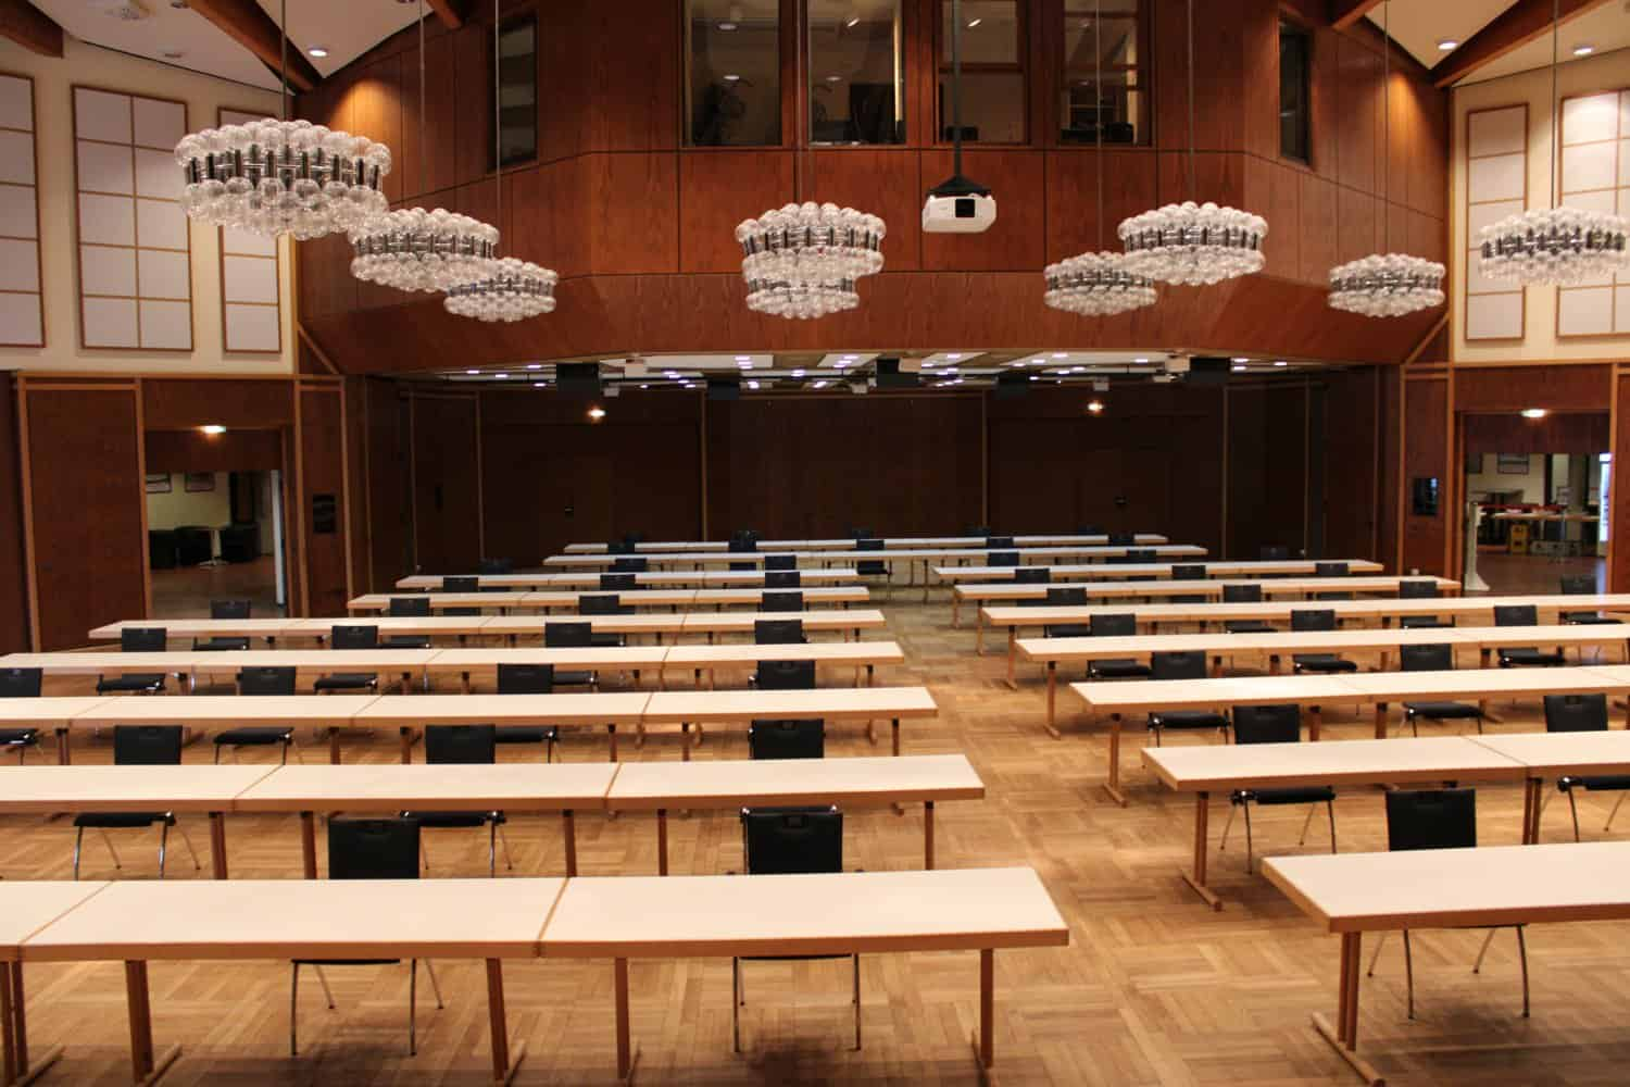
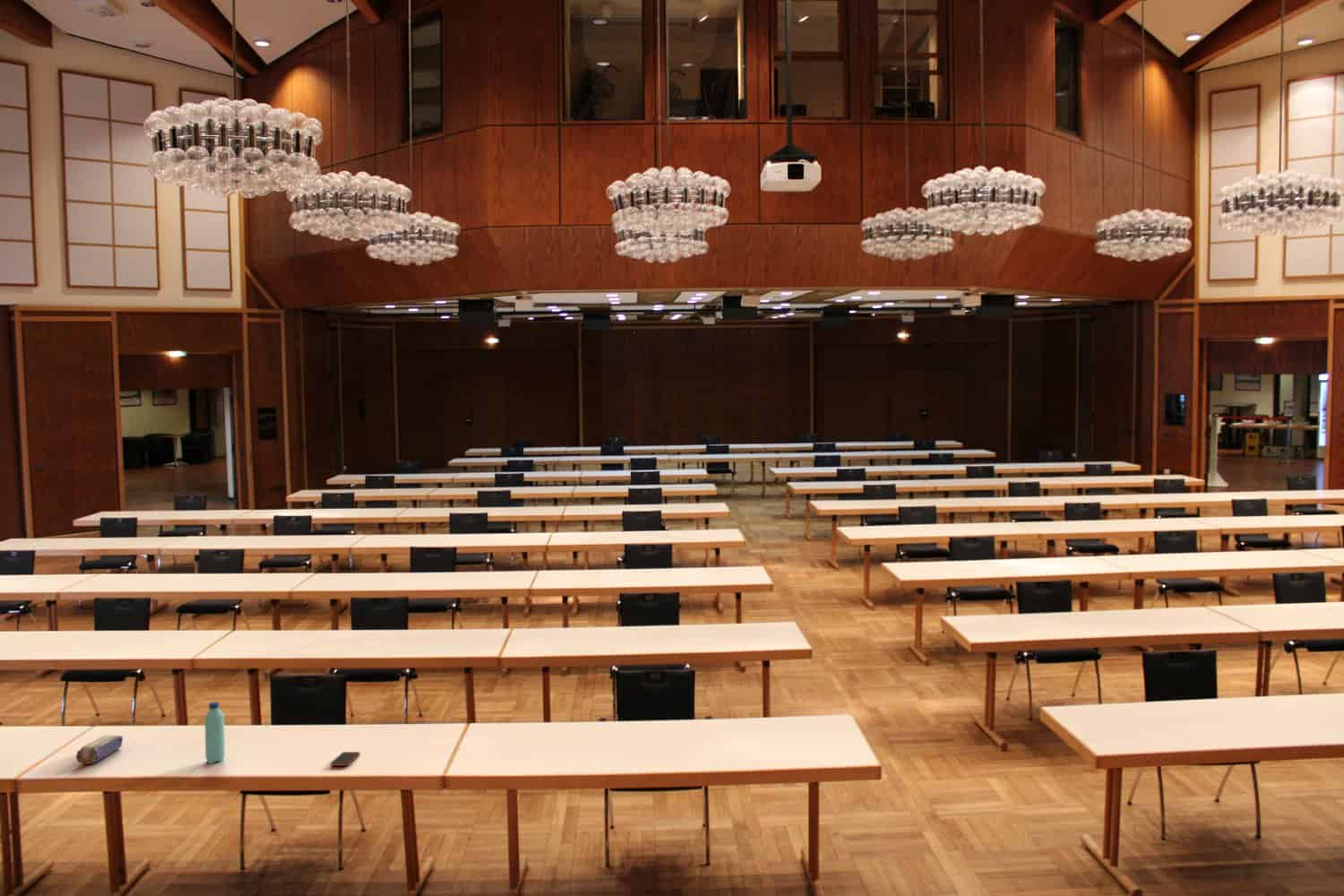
+ water bottle (214, 731)
+ pencil case (99, 748)
+ cell phone (345, 758)
